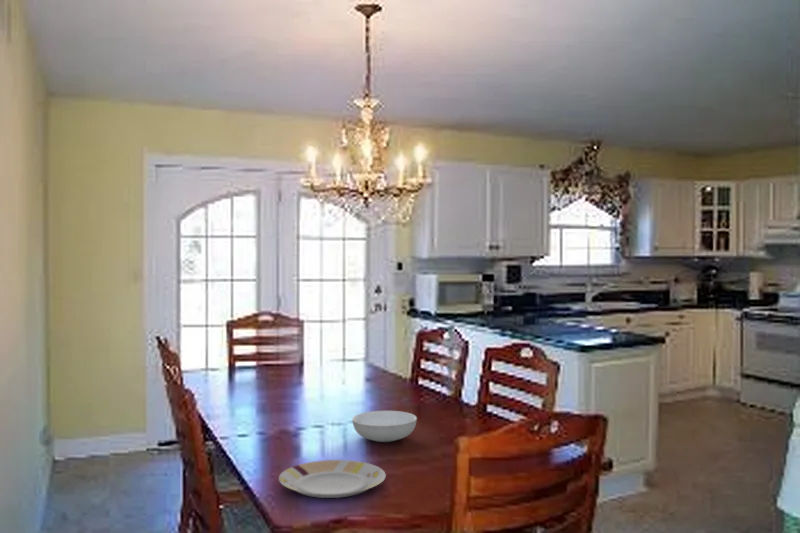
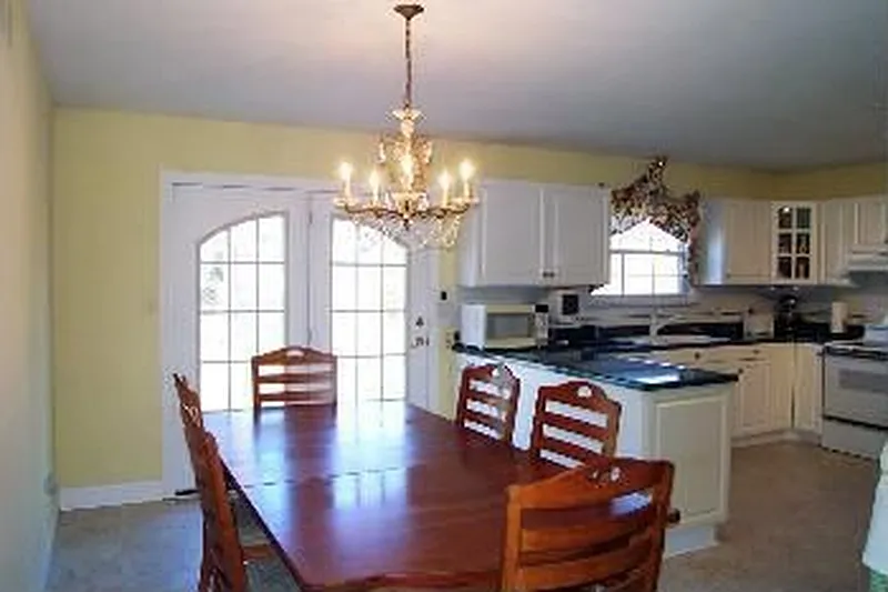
- serving bowl (384, 427)
- plate (332, 479)
